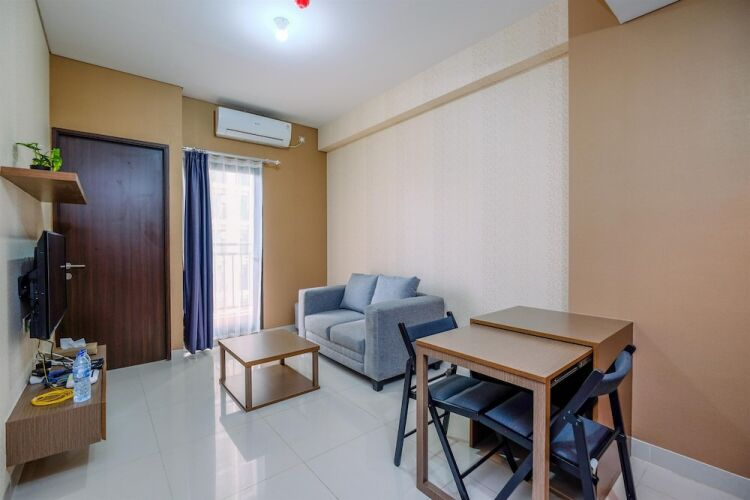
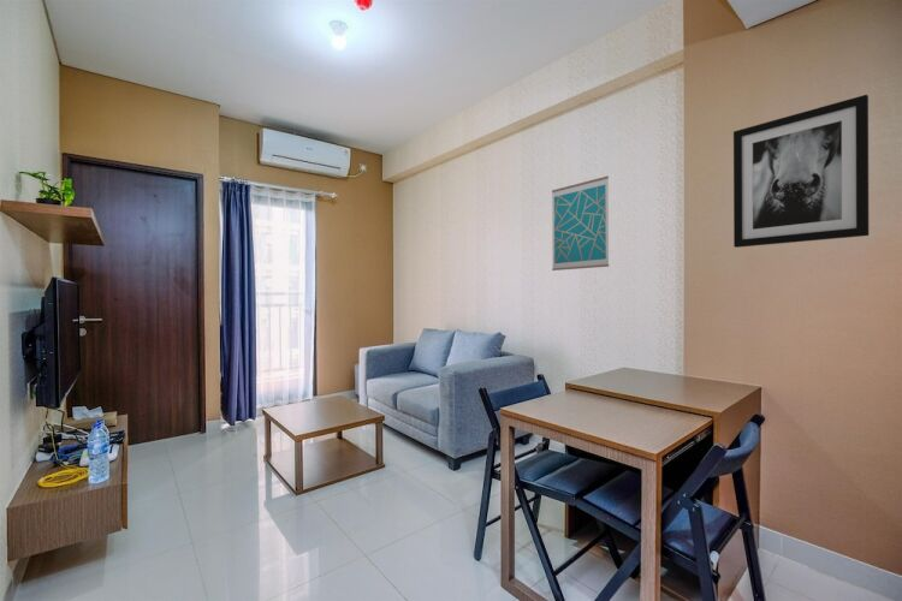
+ wall art (578, 226)
+ wall art (794, 178)
